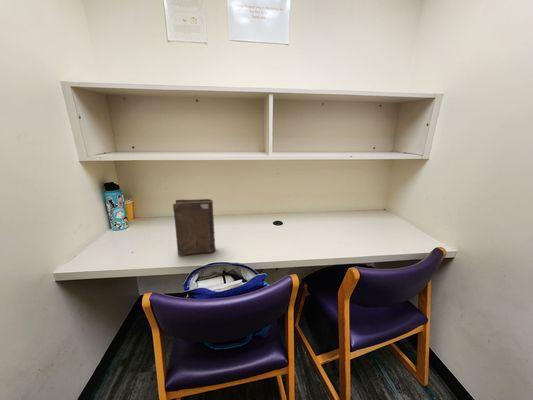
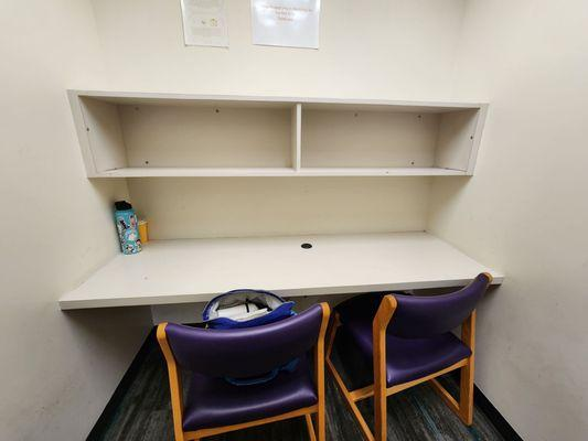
- book (195, 227)
